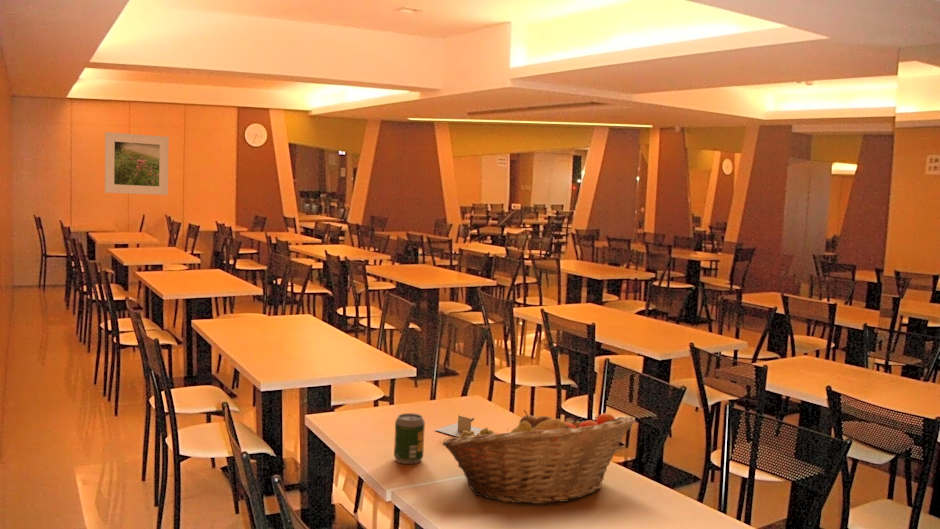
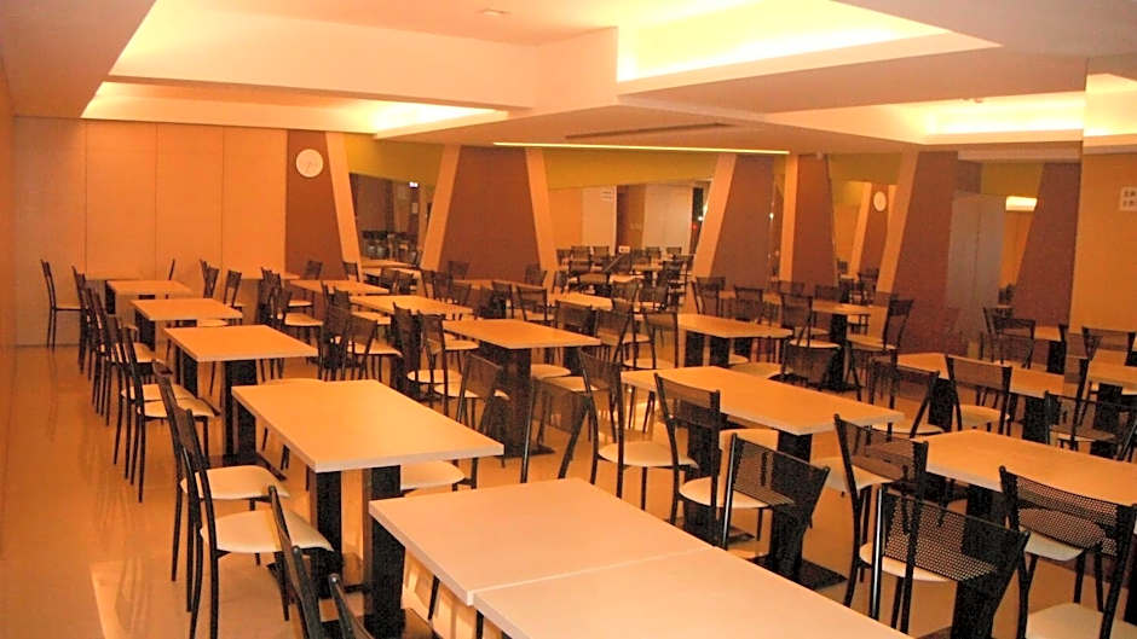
- soda can (409, 438)
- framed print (137, 164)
- fruit basket (539, 446)
- napkin holder (465, 423)
